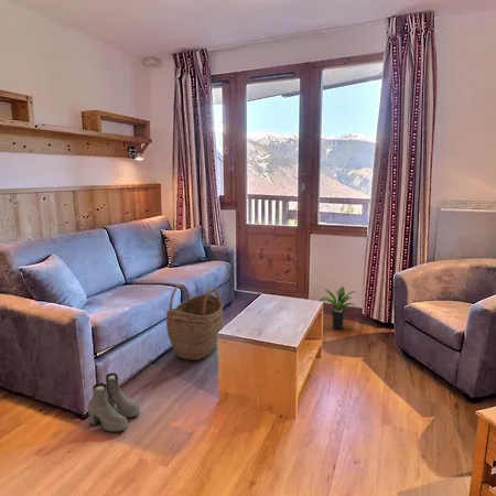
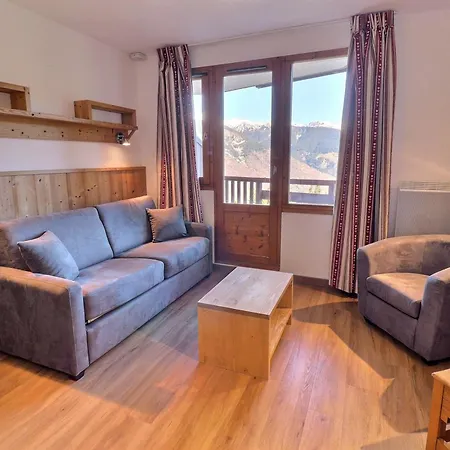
- potted plant (337, 308)
- boots (112, 399)
- woven basket (195, 319)
